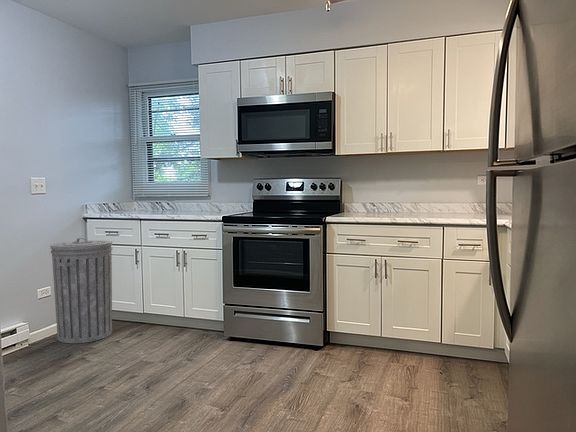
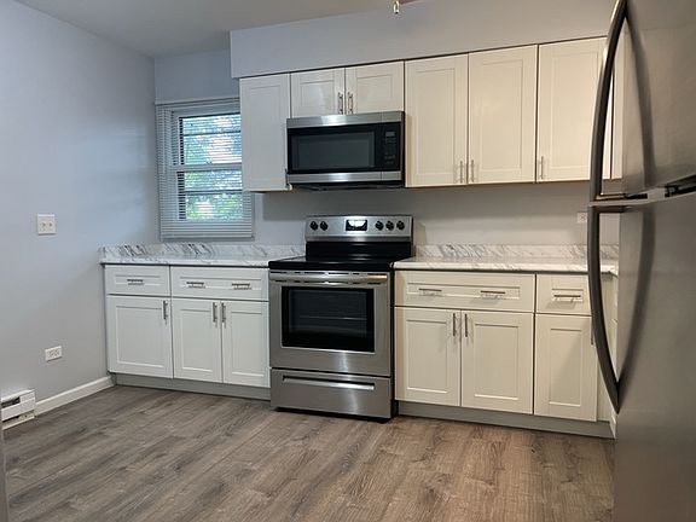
- trash can (83, 286)
